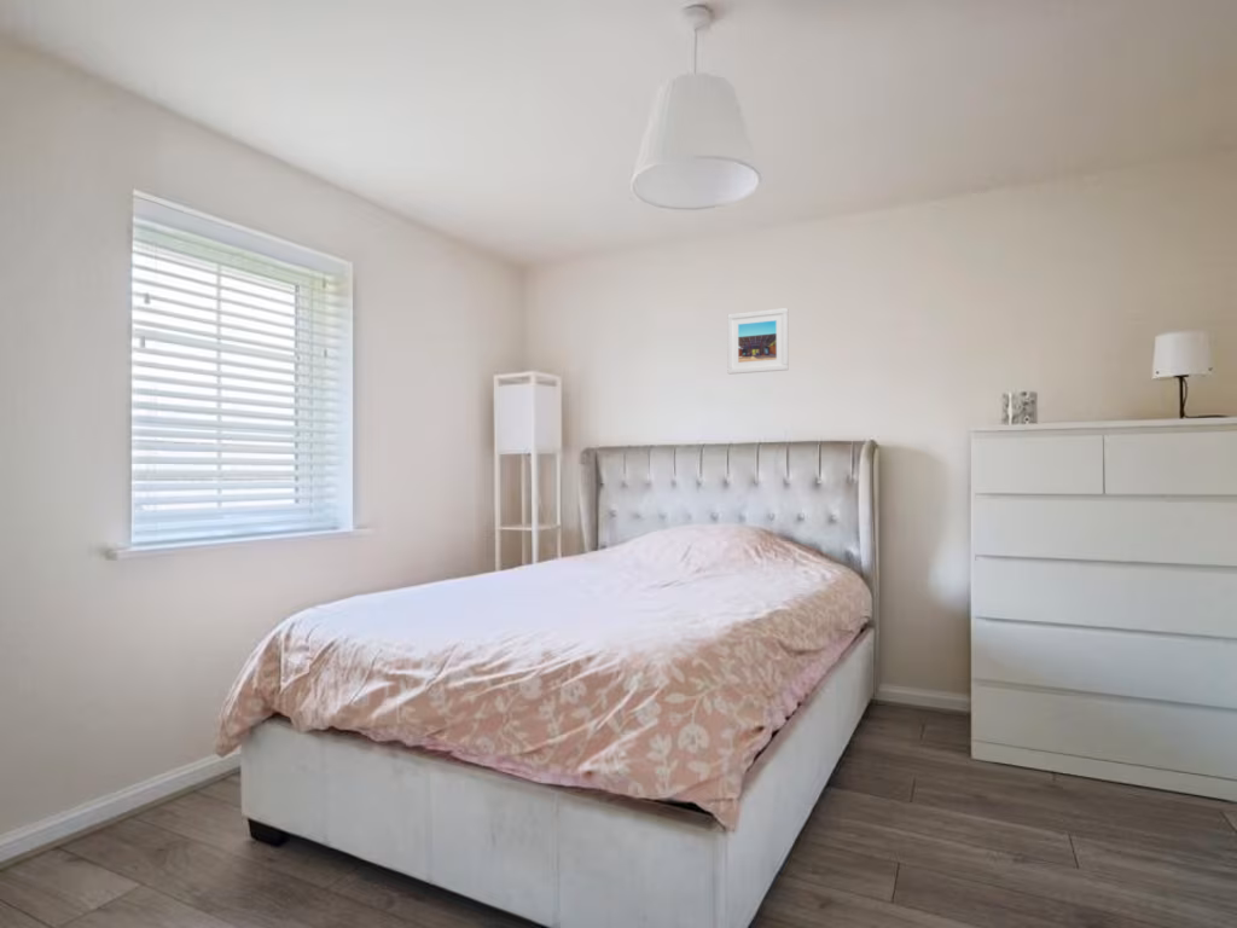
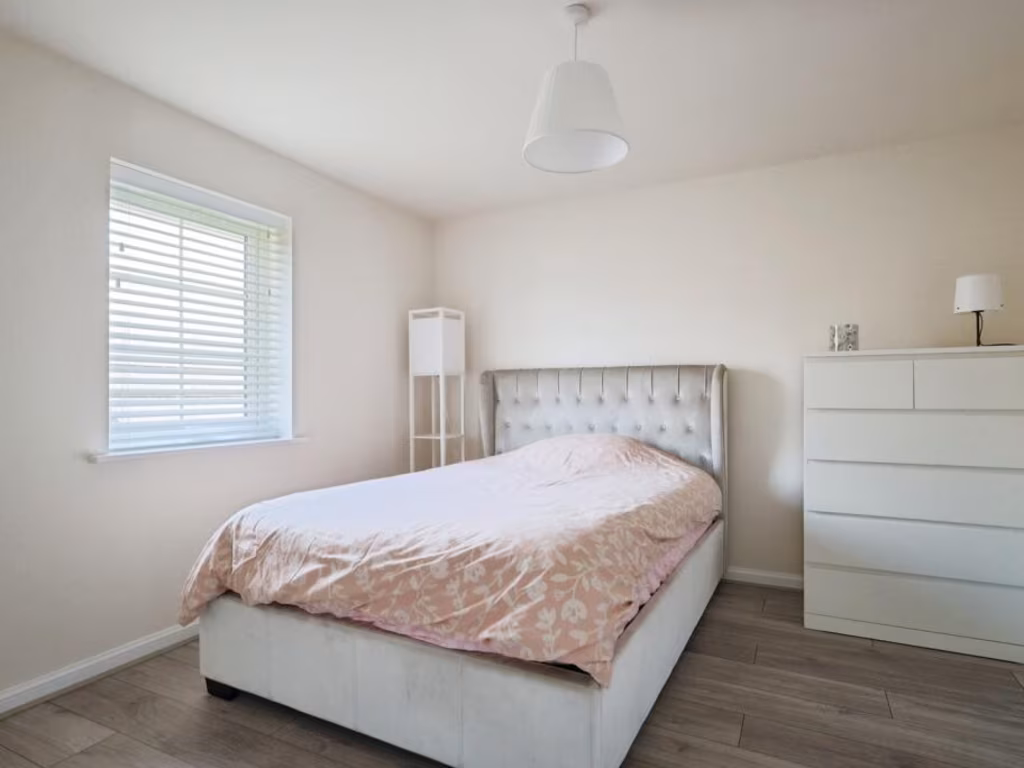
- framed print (757, 341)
